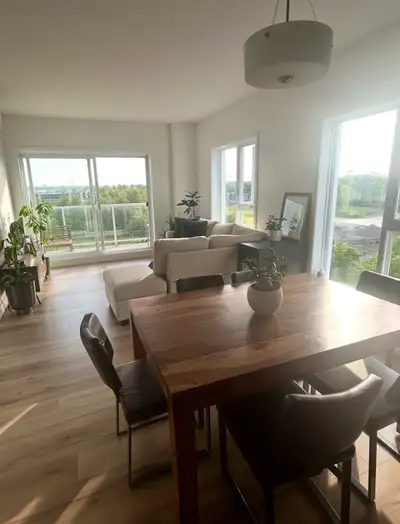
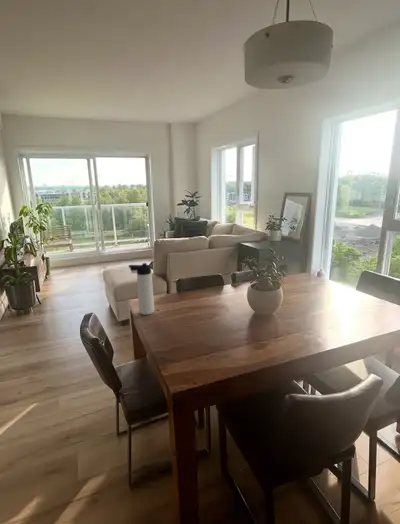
+ thermos bottle (141, 289)
